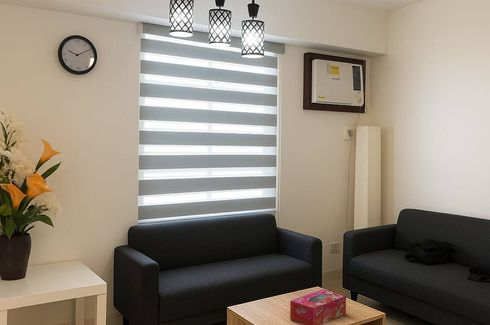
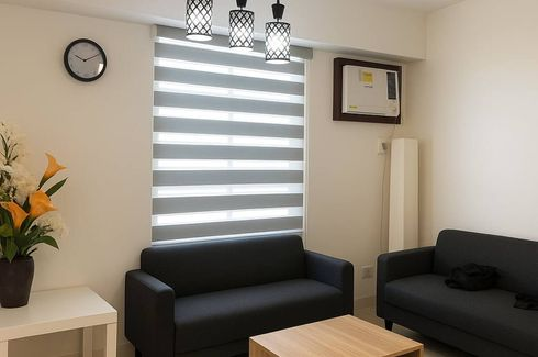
- tissue box (318, 307)
